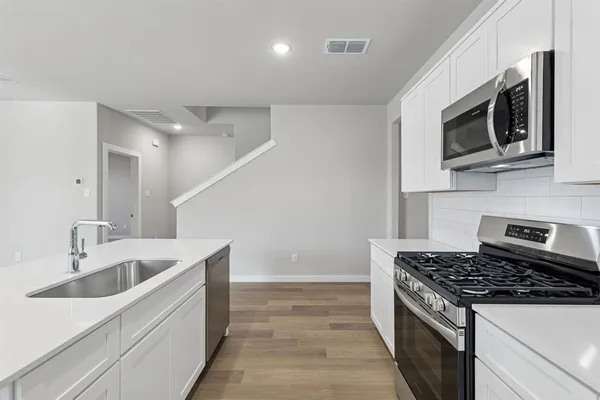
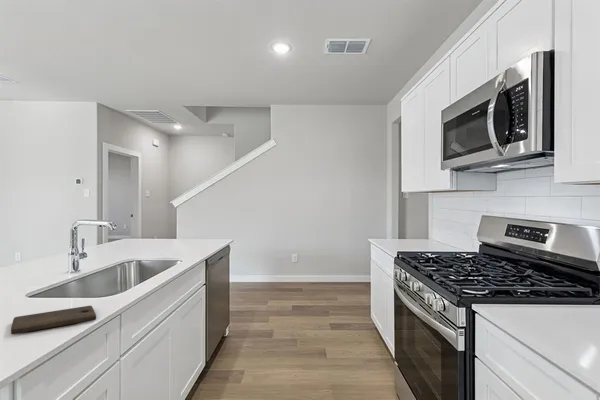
+ cutting board (55, 318)
